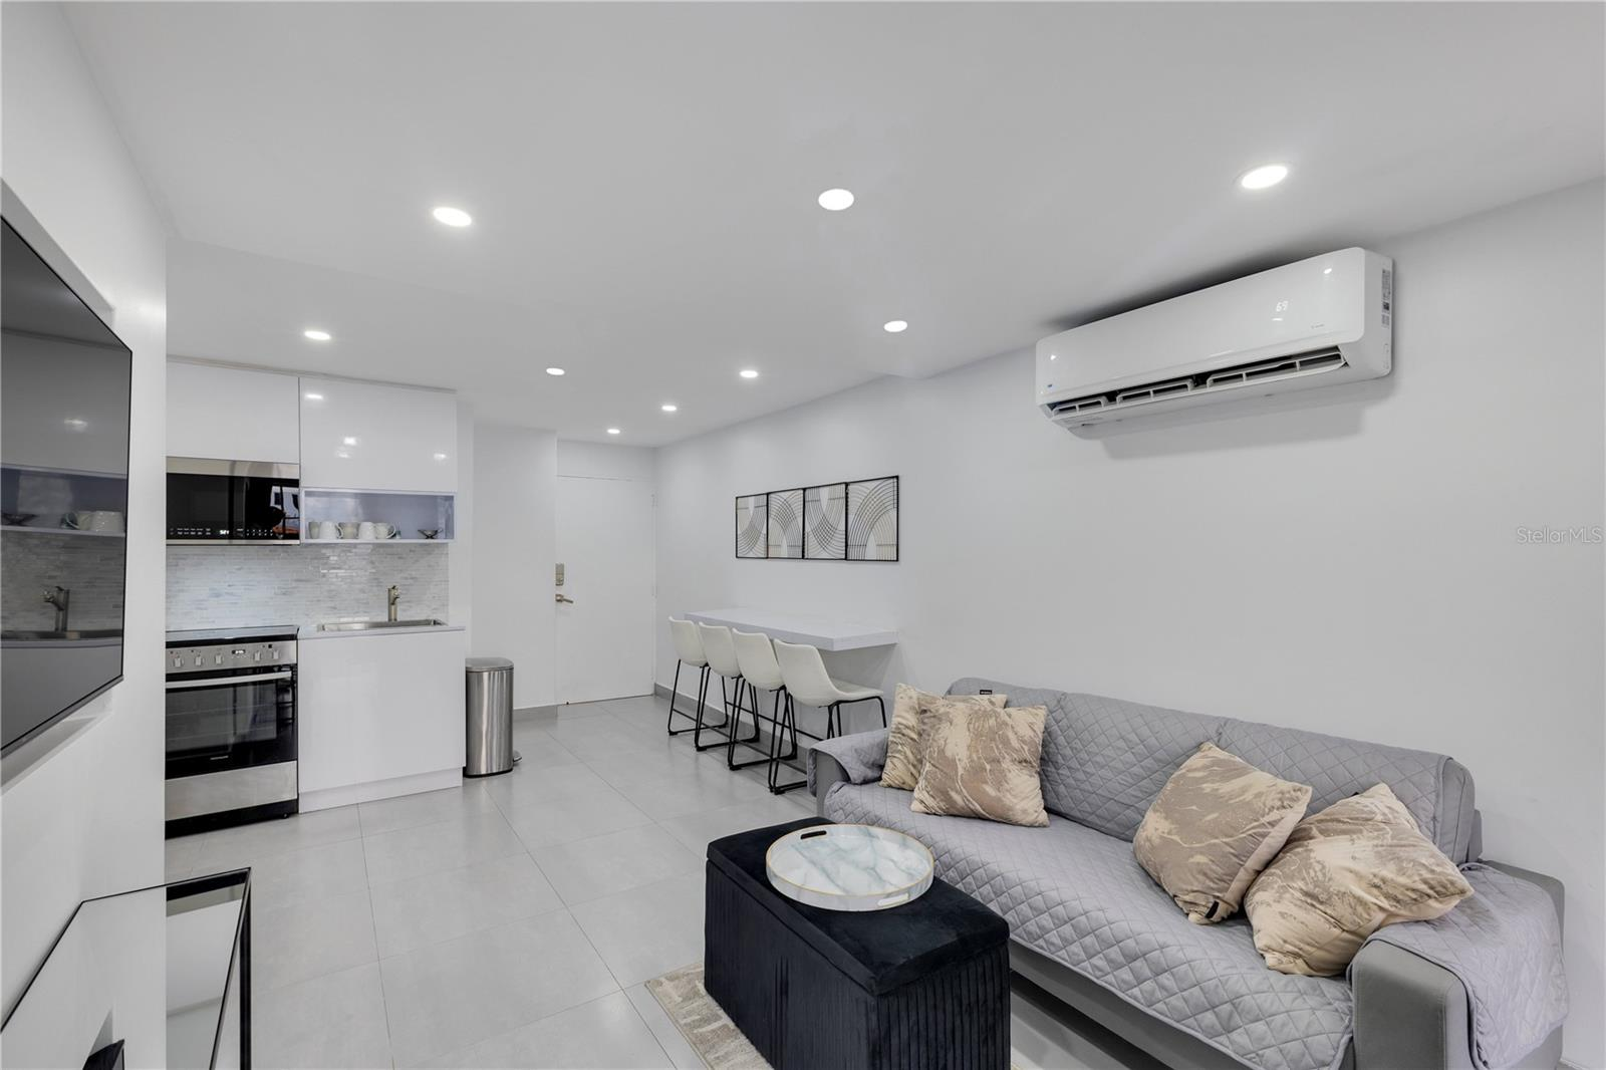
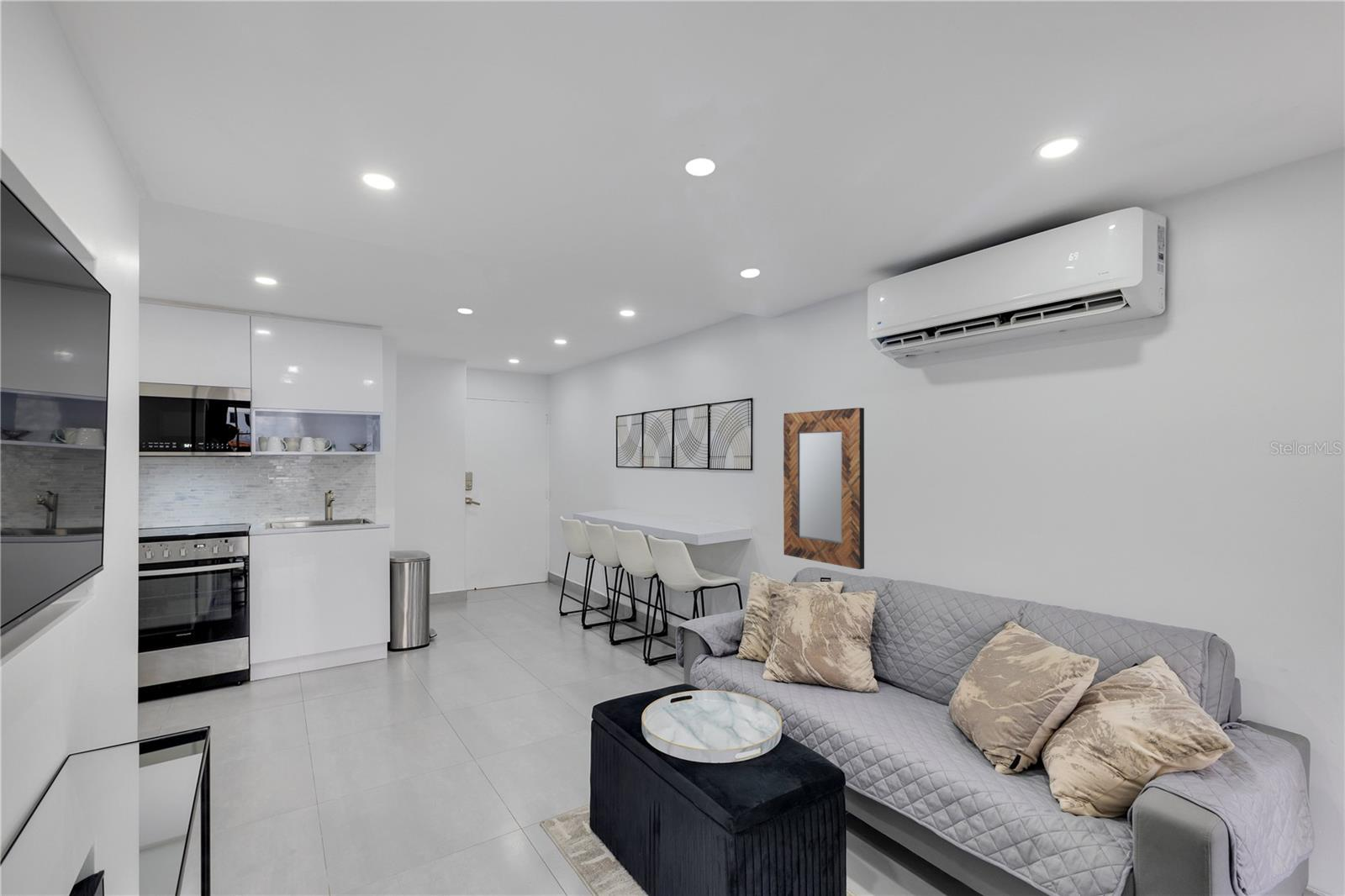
+ home mirror (820, 486)
